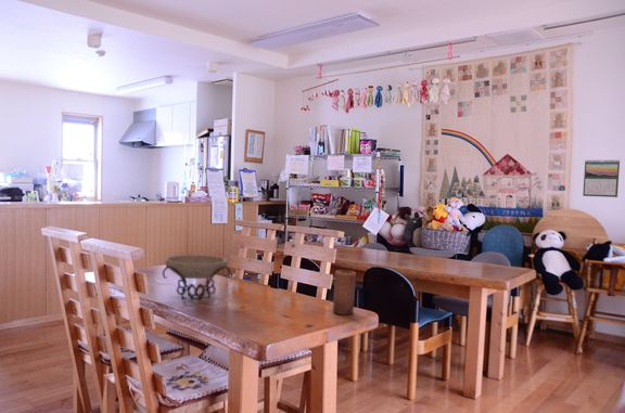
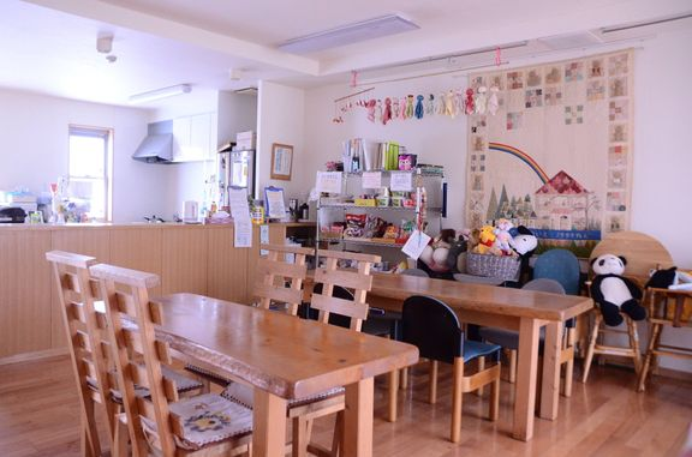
- candle (344, 292)
- calendar (600, 178)
- decorative bowl (196, 278)
